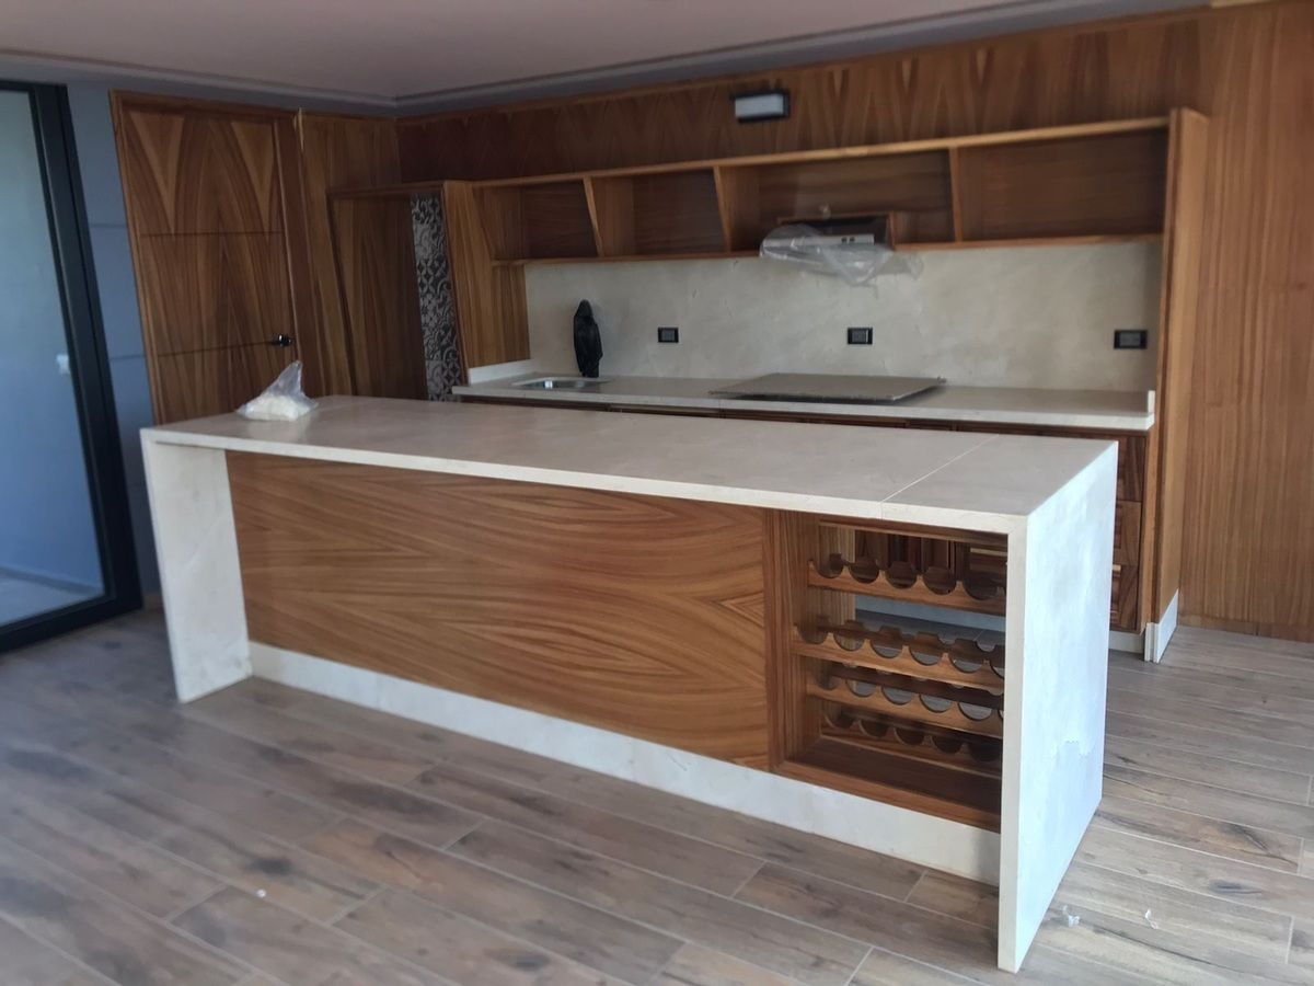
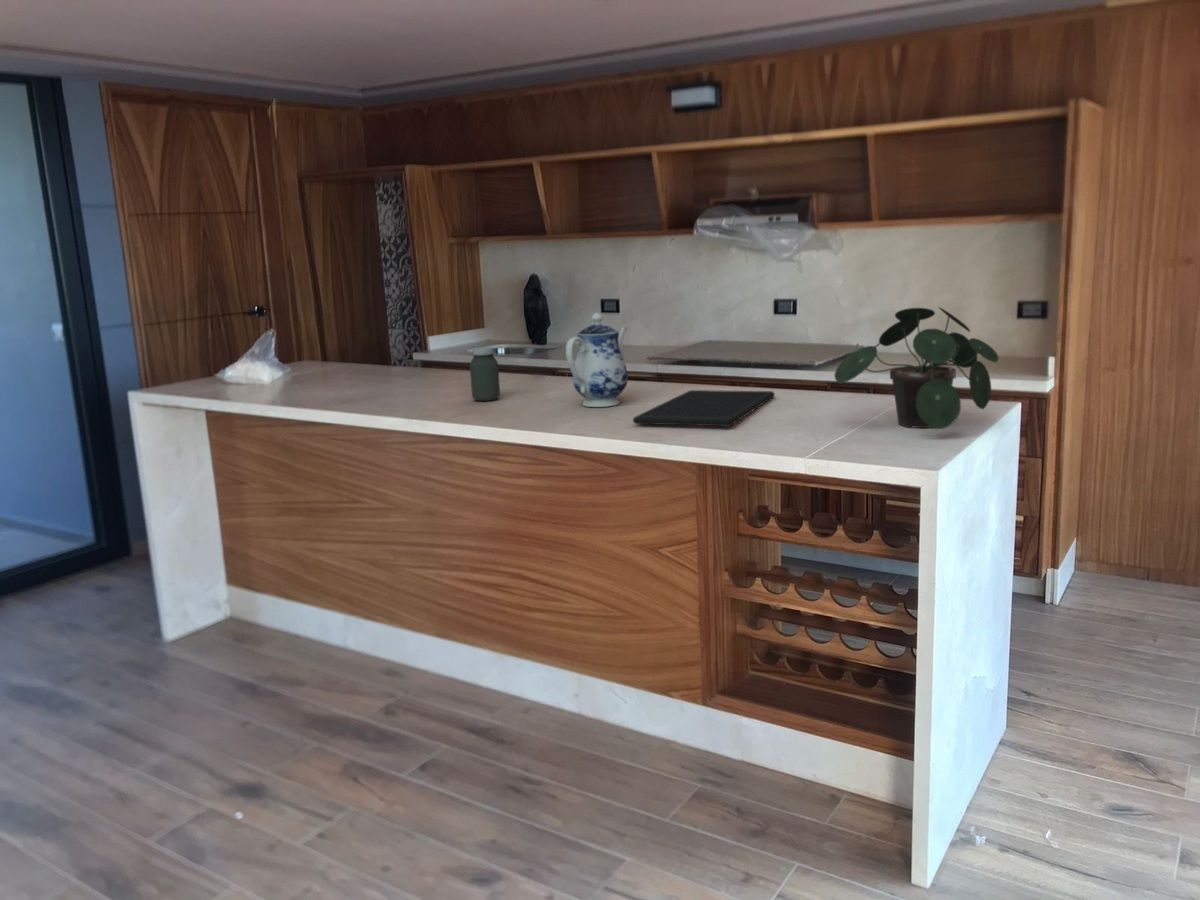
+ teapot (599, 359)
+ jar (484, 374)
+ potted plant (921, 366)
+ cutting board (707, 406)
